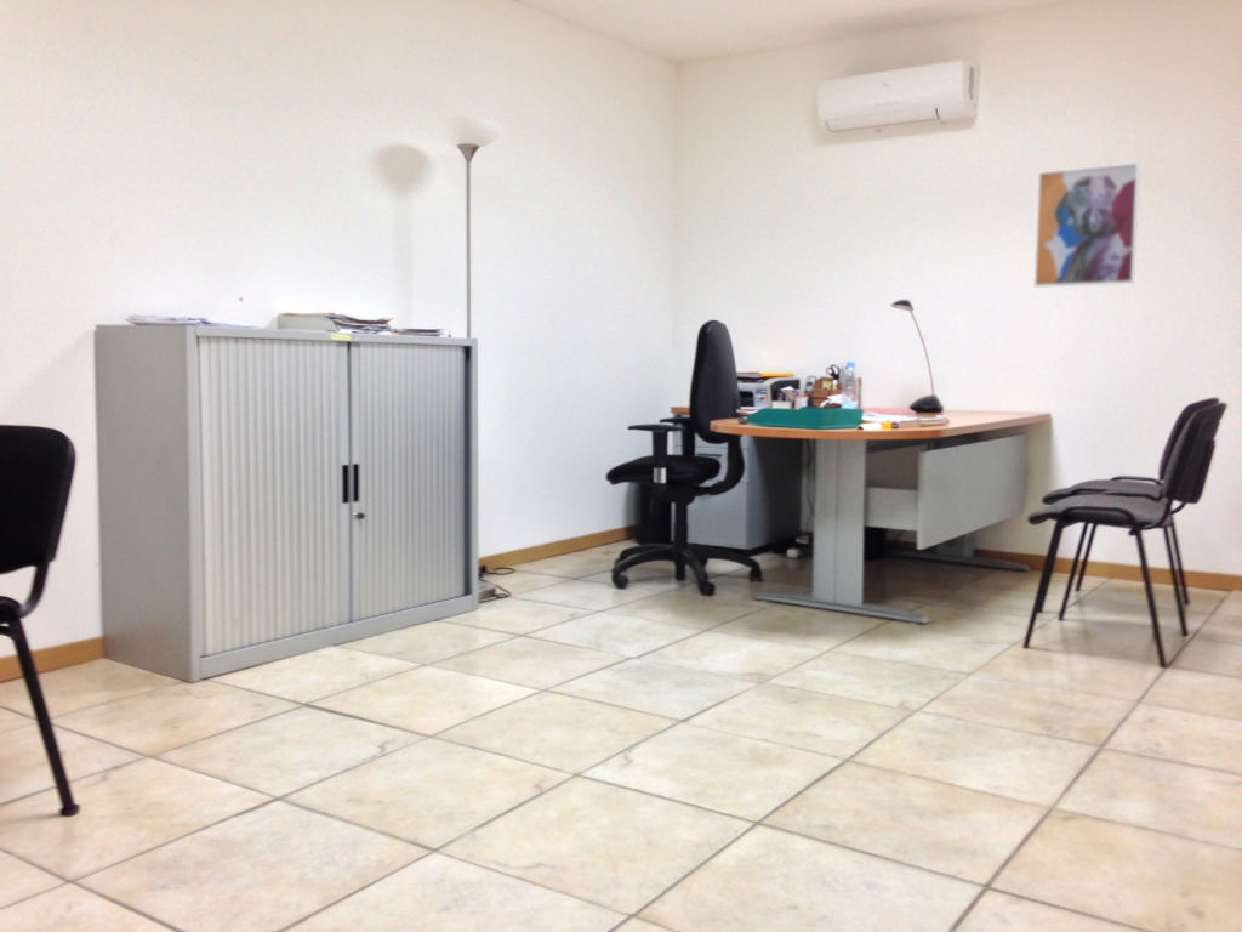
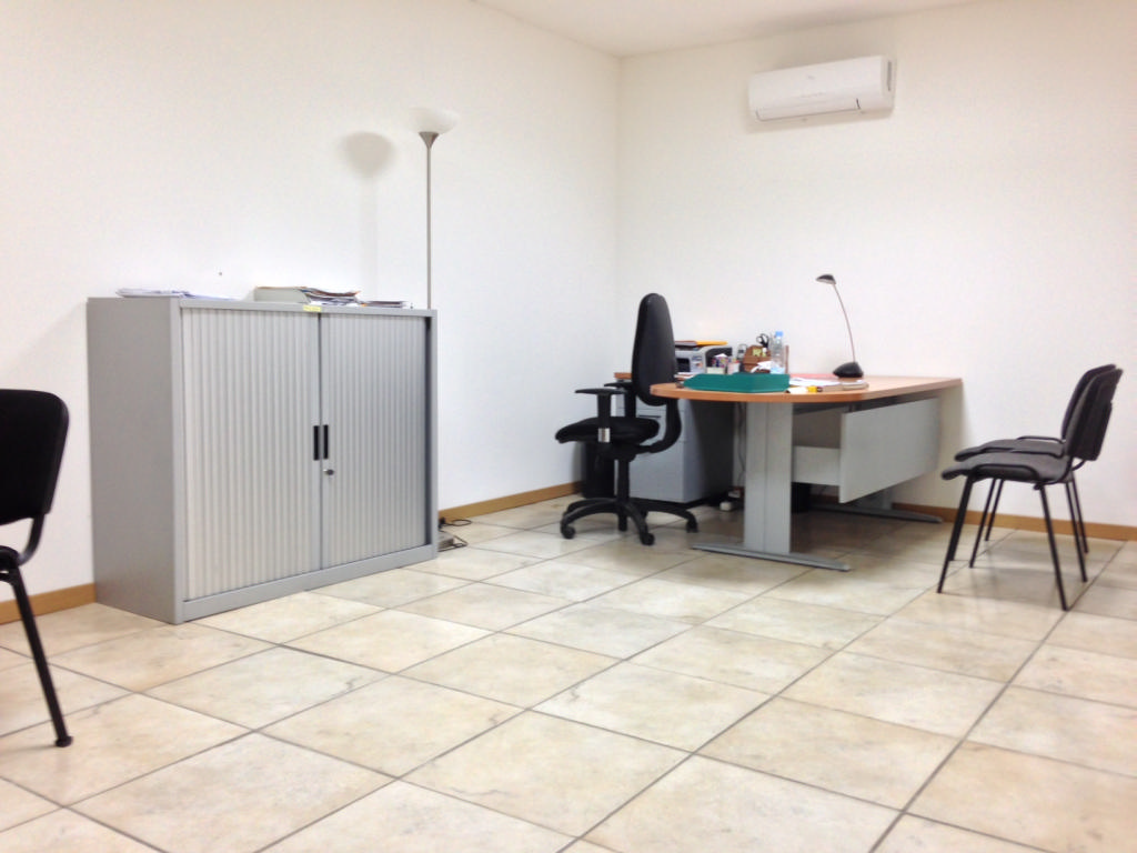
- wall art (1084, 226)
